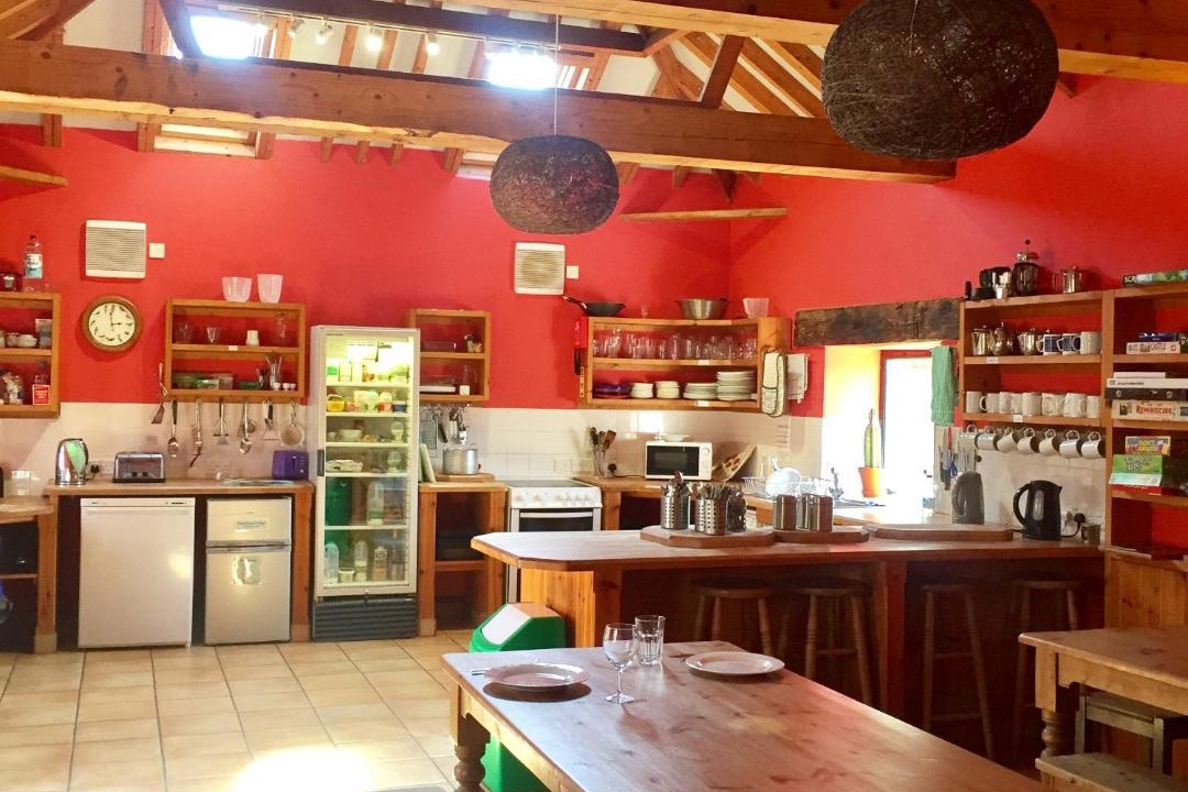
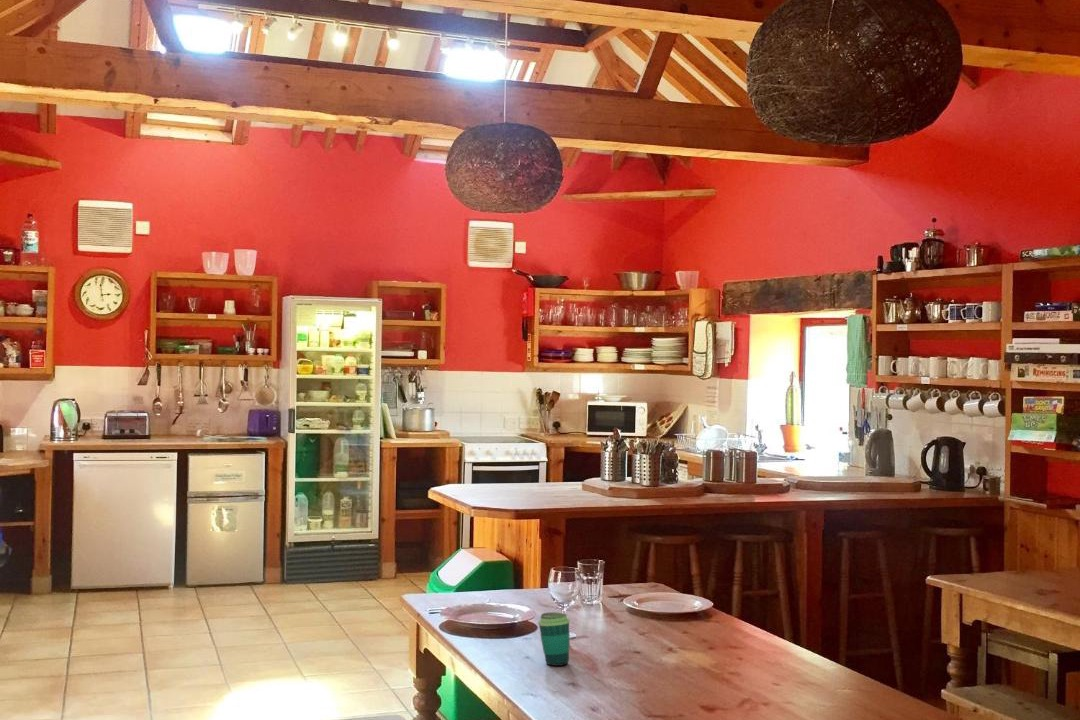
+ cup (553, 638)
